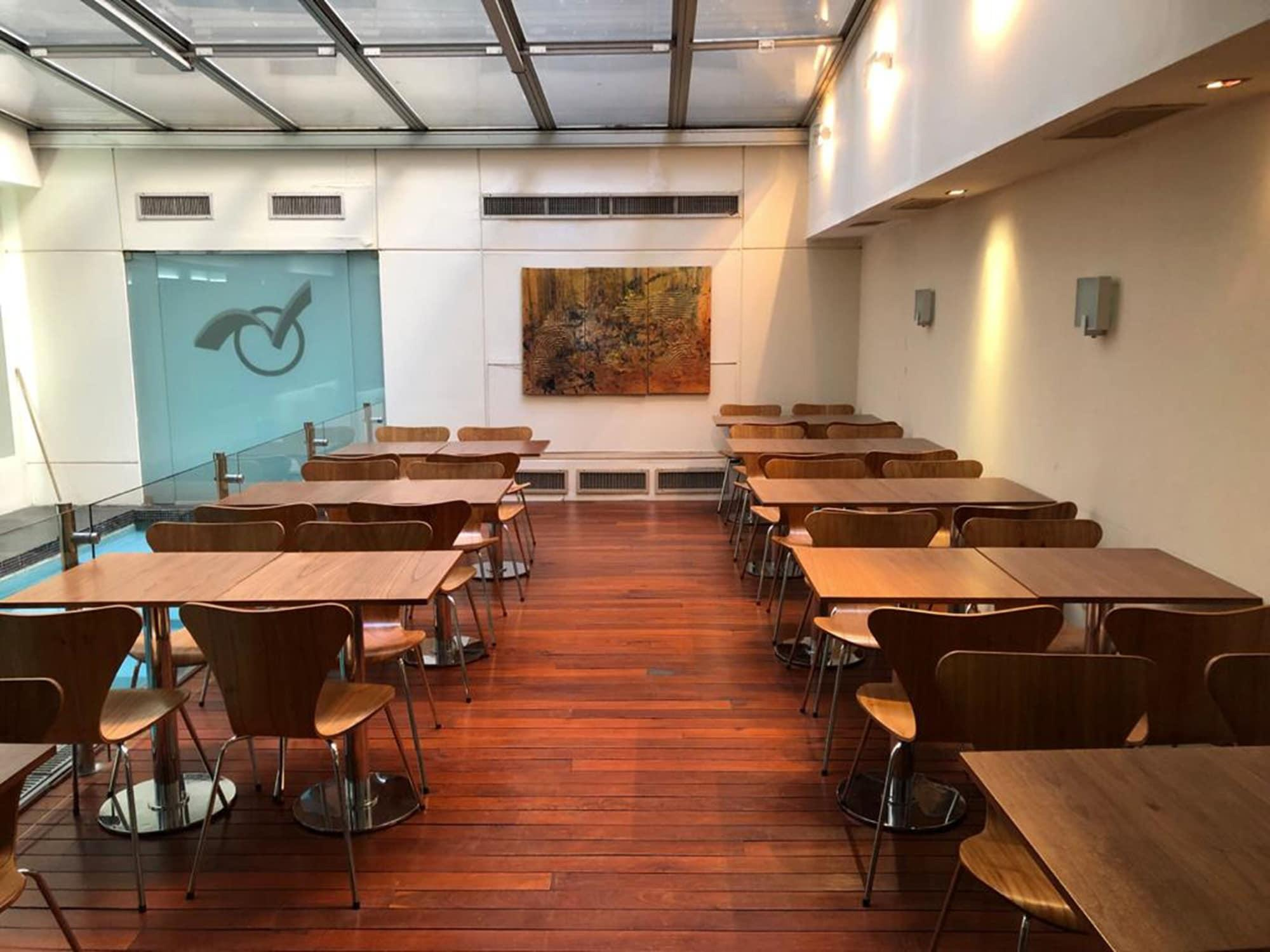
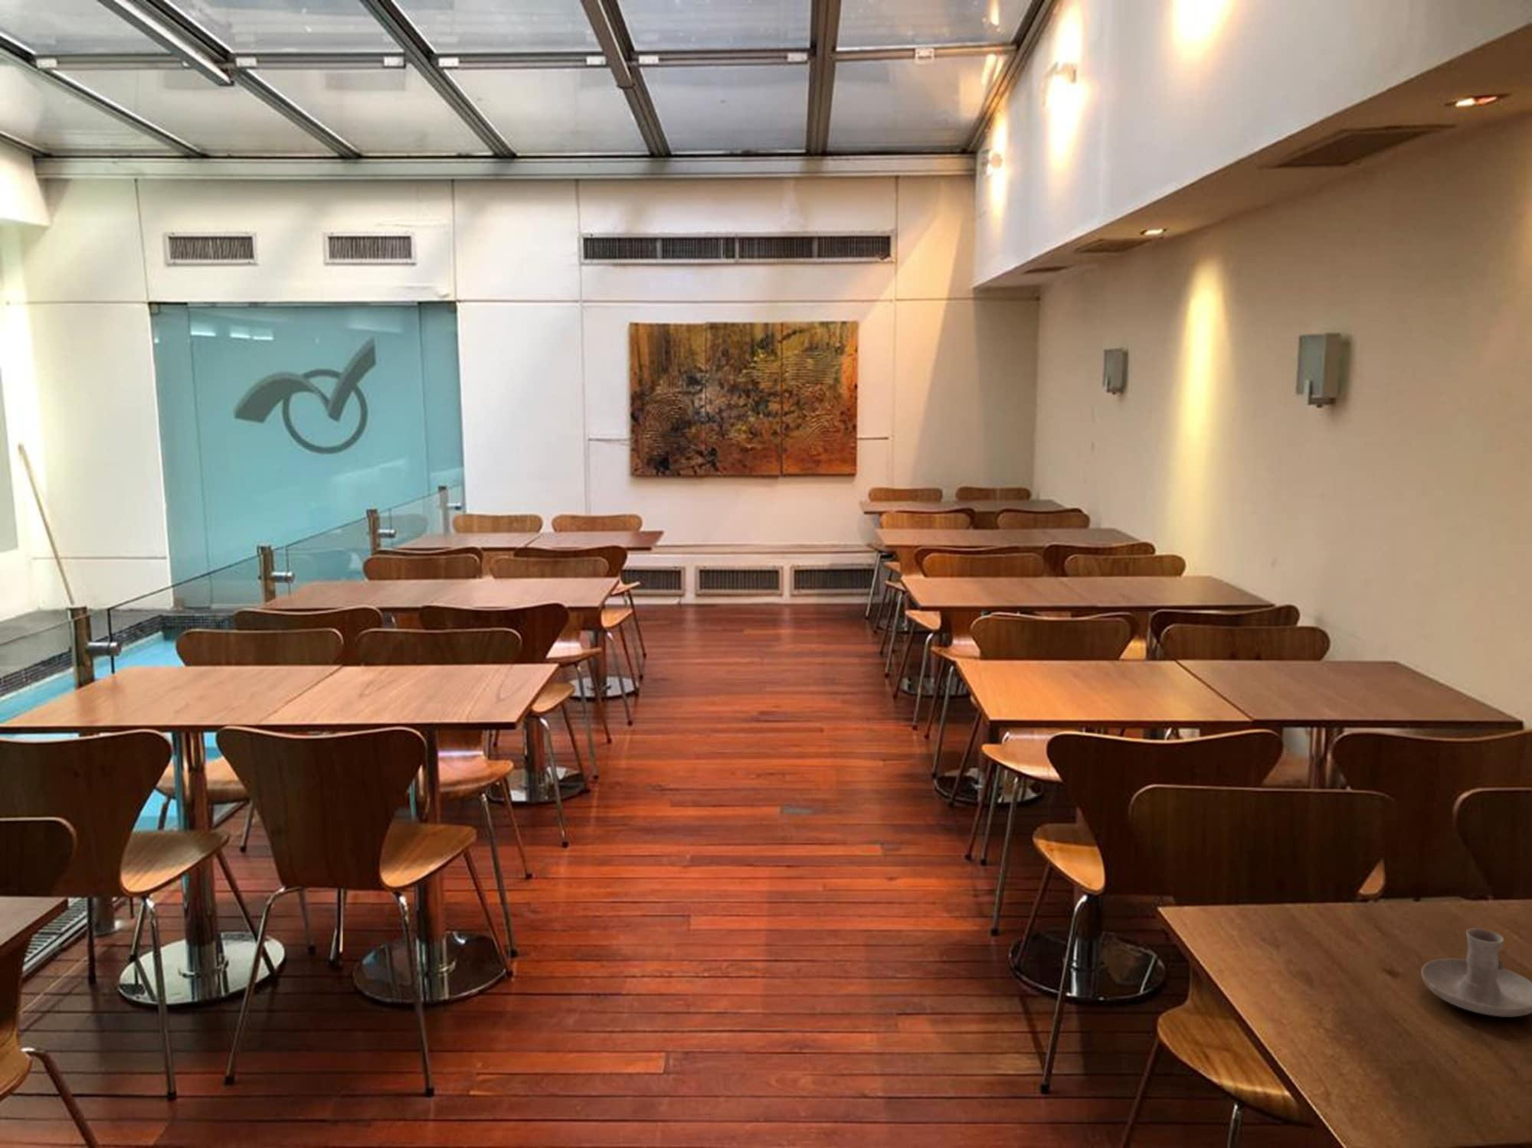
+ candle holder (1480, 962)
